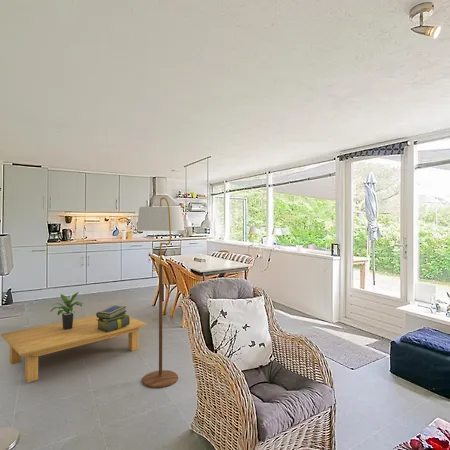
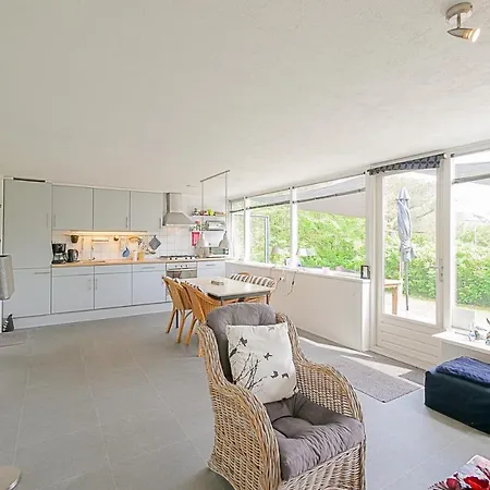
- stack of books (112, 317)
- floor lamp (161, 289)
- potted plant (67, 311)
- coffee table (77, 341)
